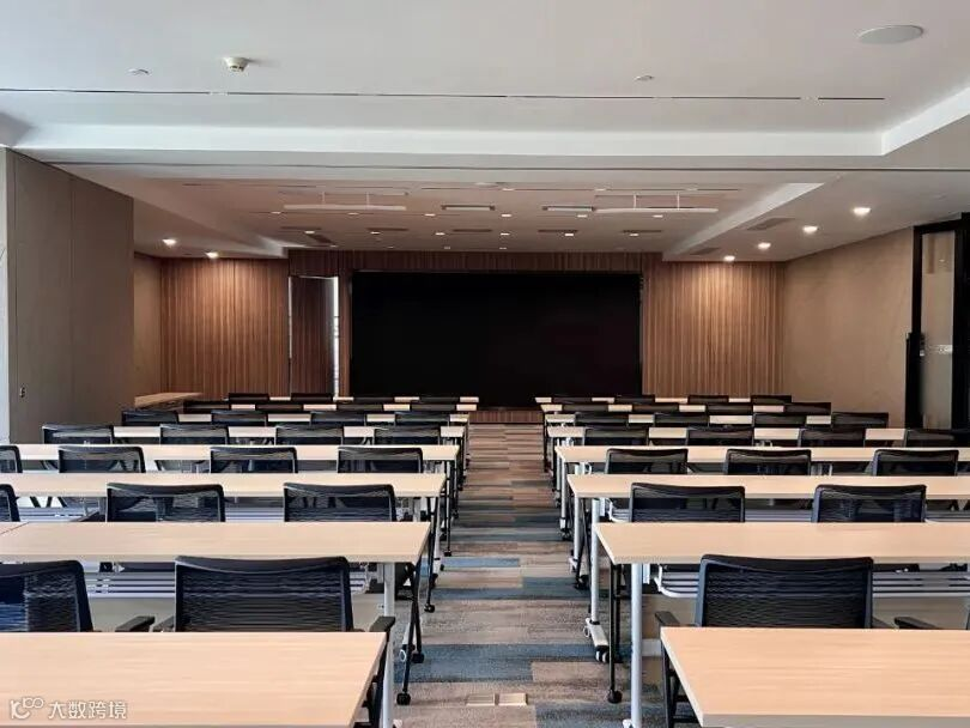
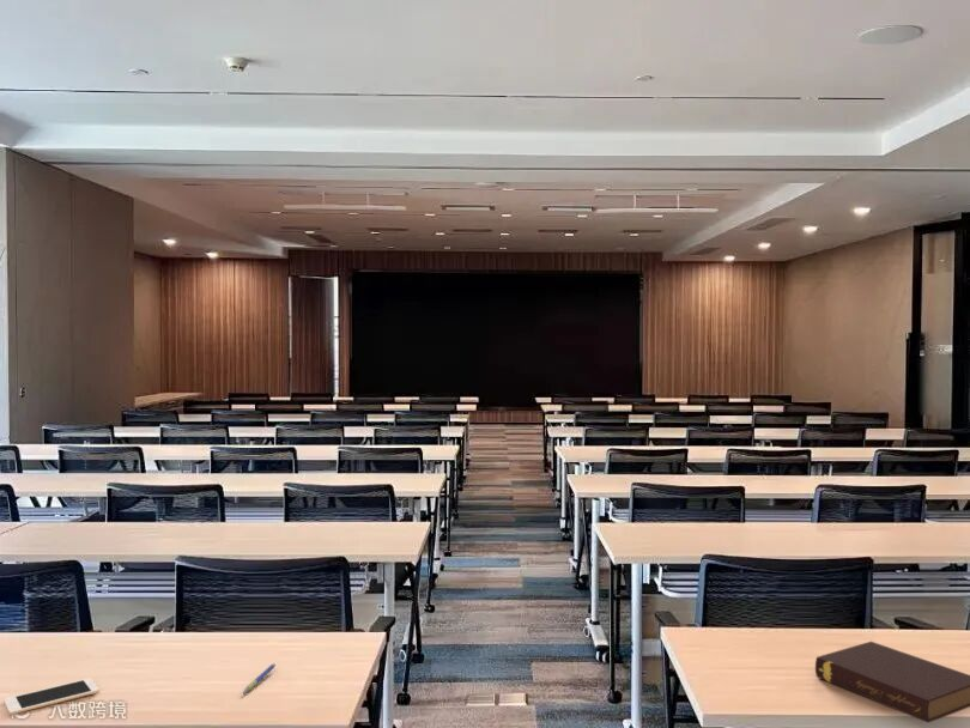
+ book (896, 678)
+ cell phone (51, 696)
+ pen (259, 678)
